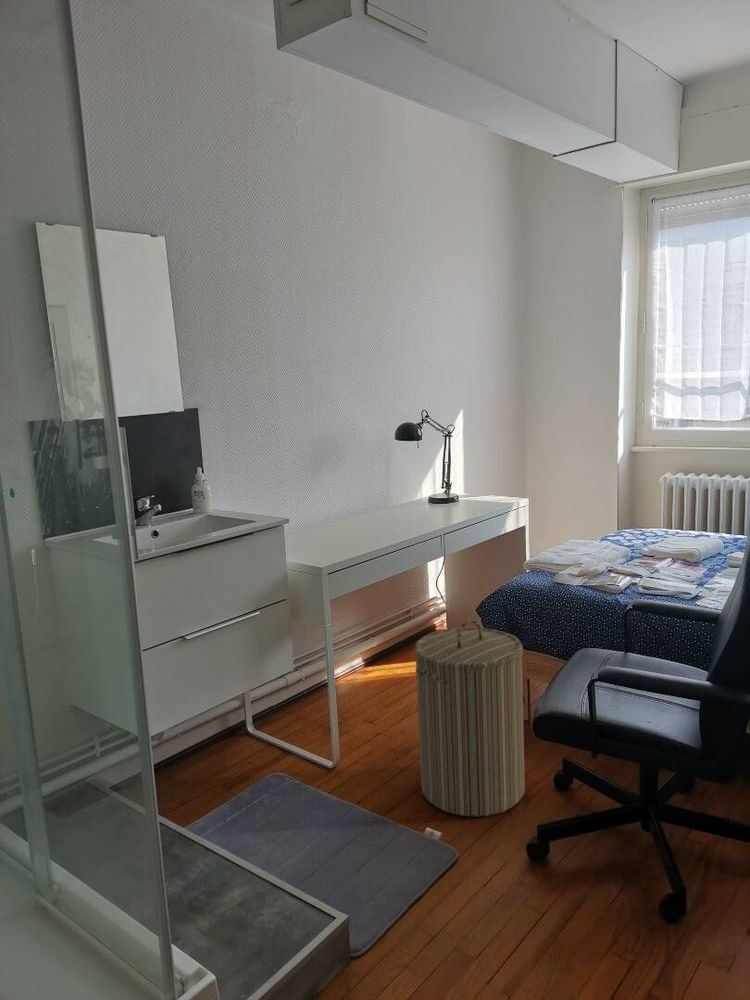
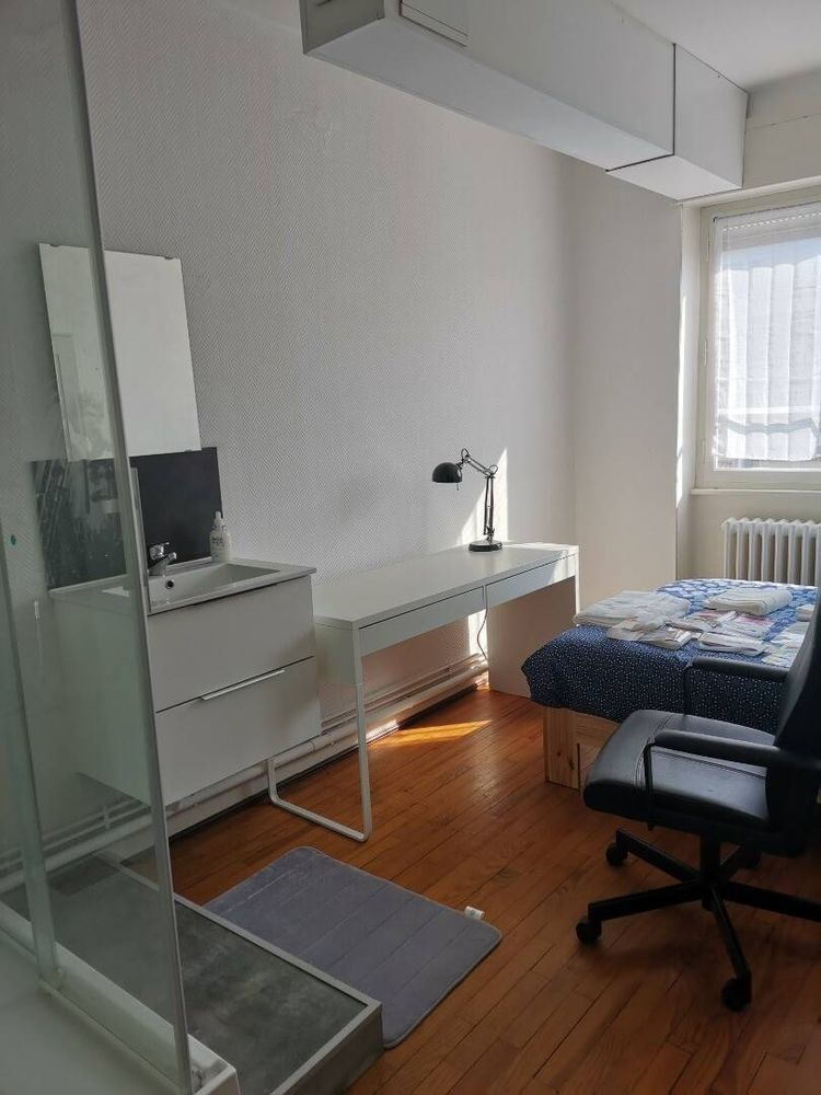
- laundry hamper (469, 706)
